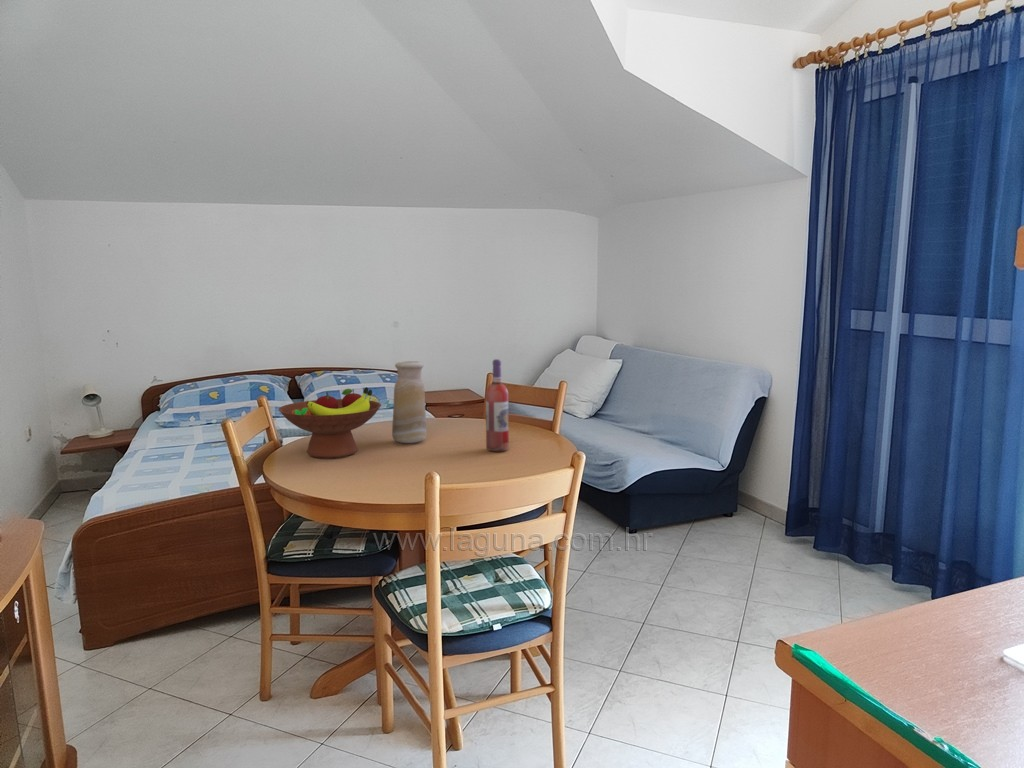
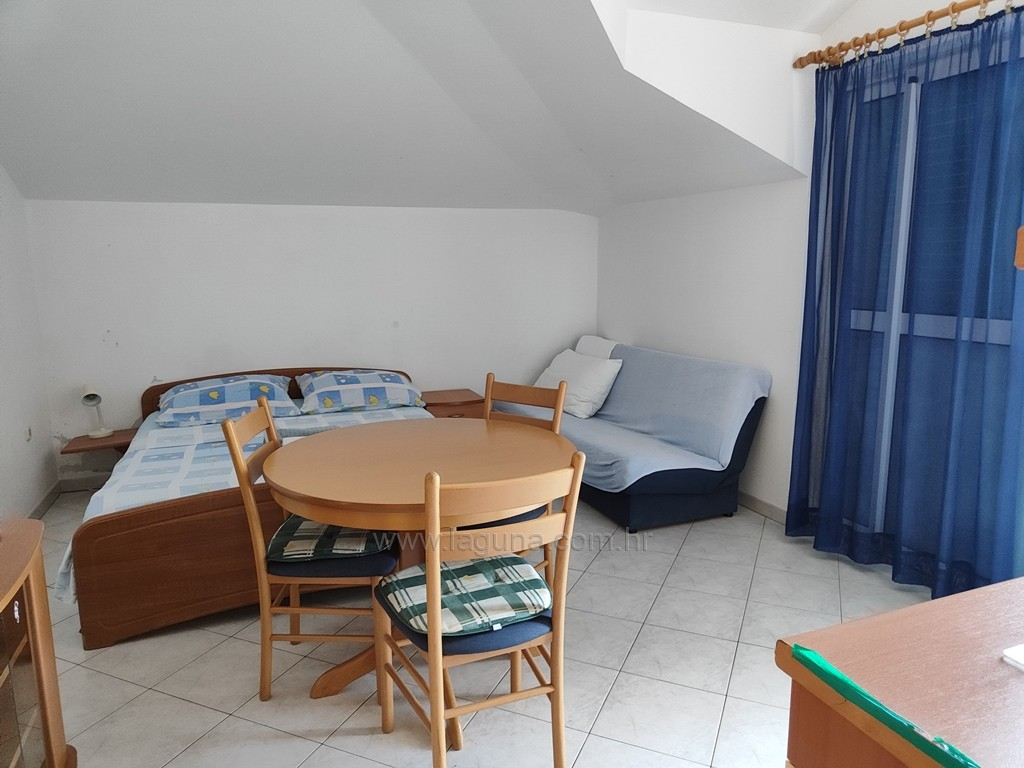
- fruit bowl (331, 420)
- vase (408, 401)
- wine bottle (497, 405)
